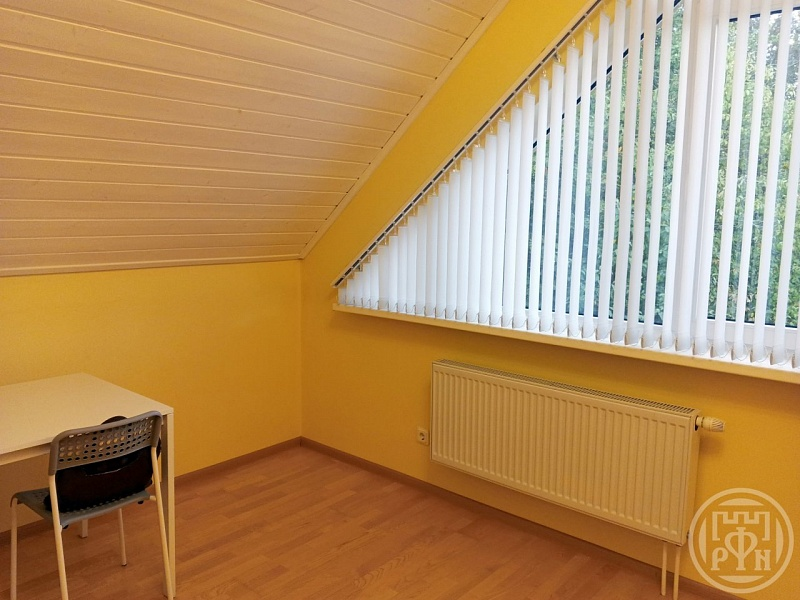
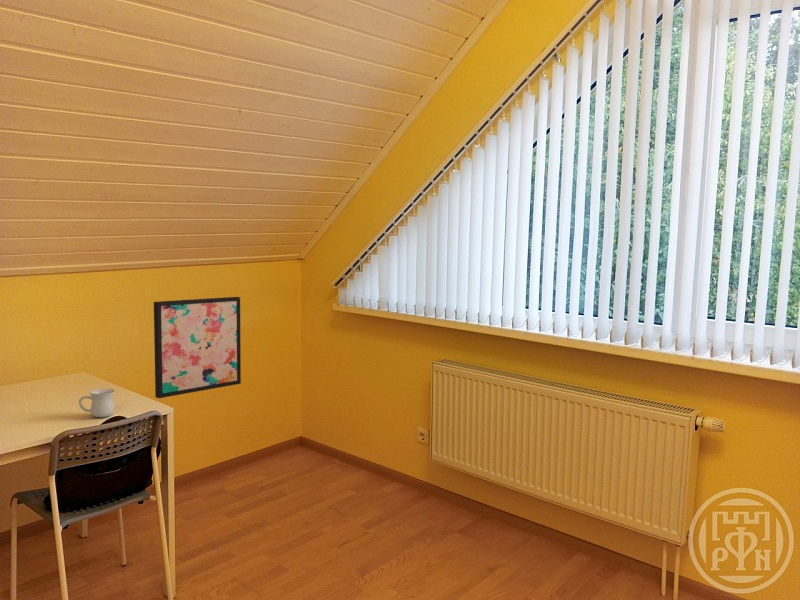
+ wall art (199, 345)
+ mug (97, 403)
